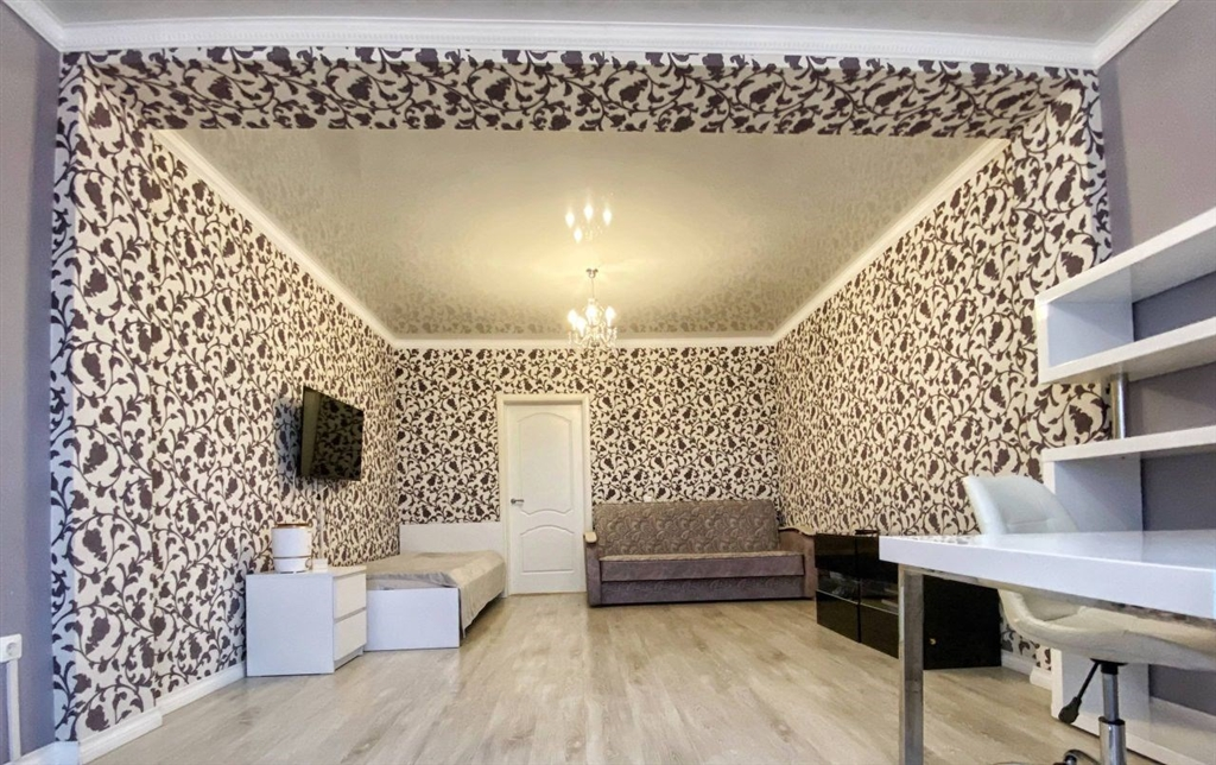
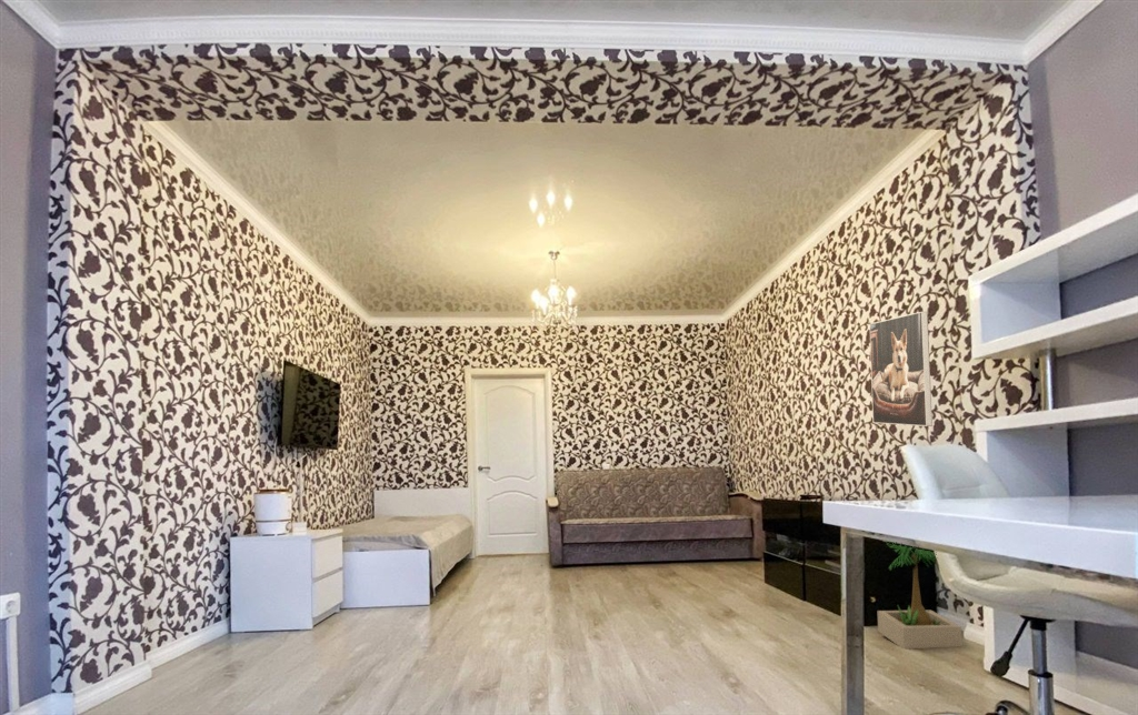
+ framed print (898, 371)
+ potted plant (917, 586)
